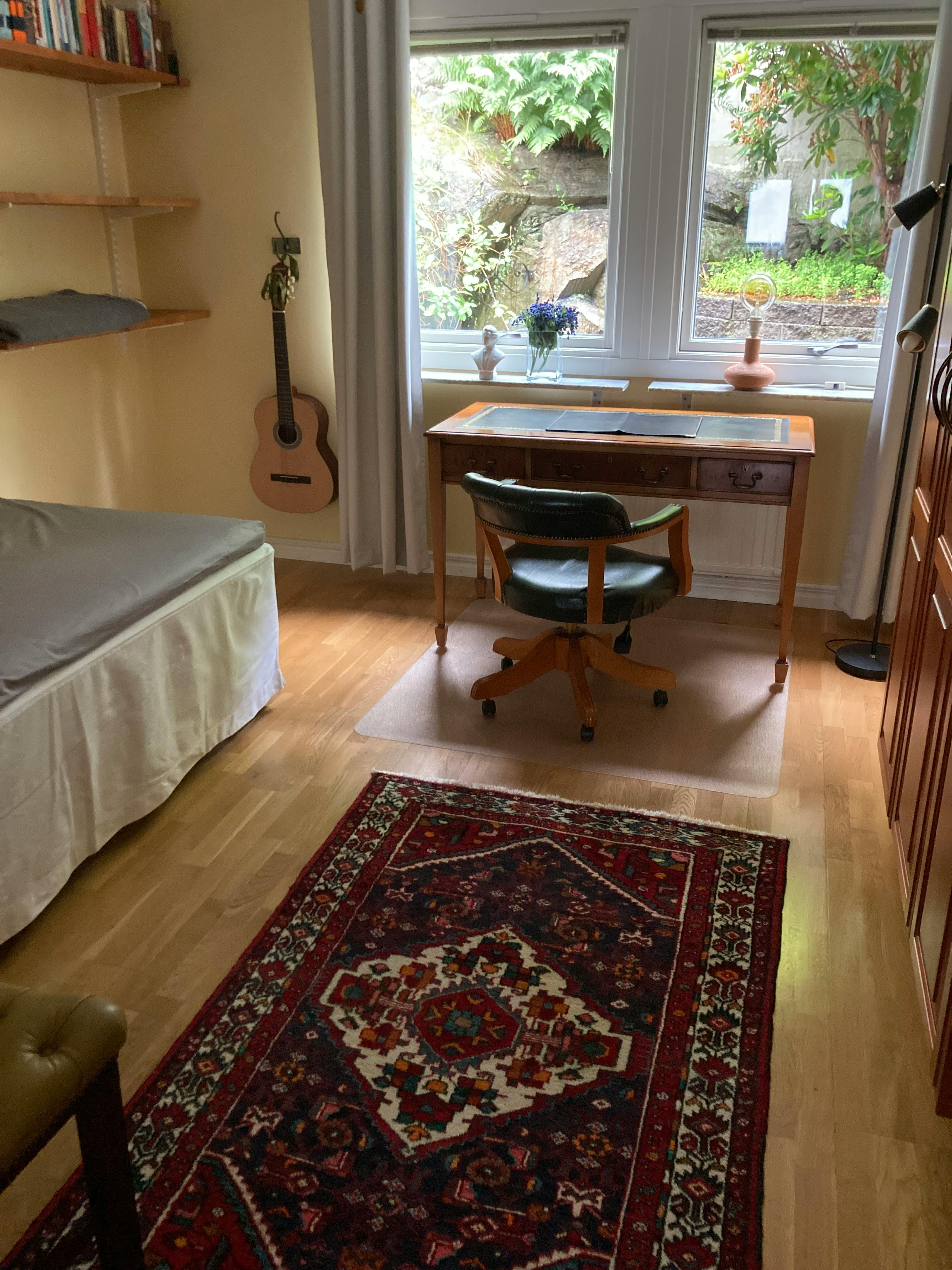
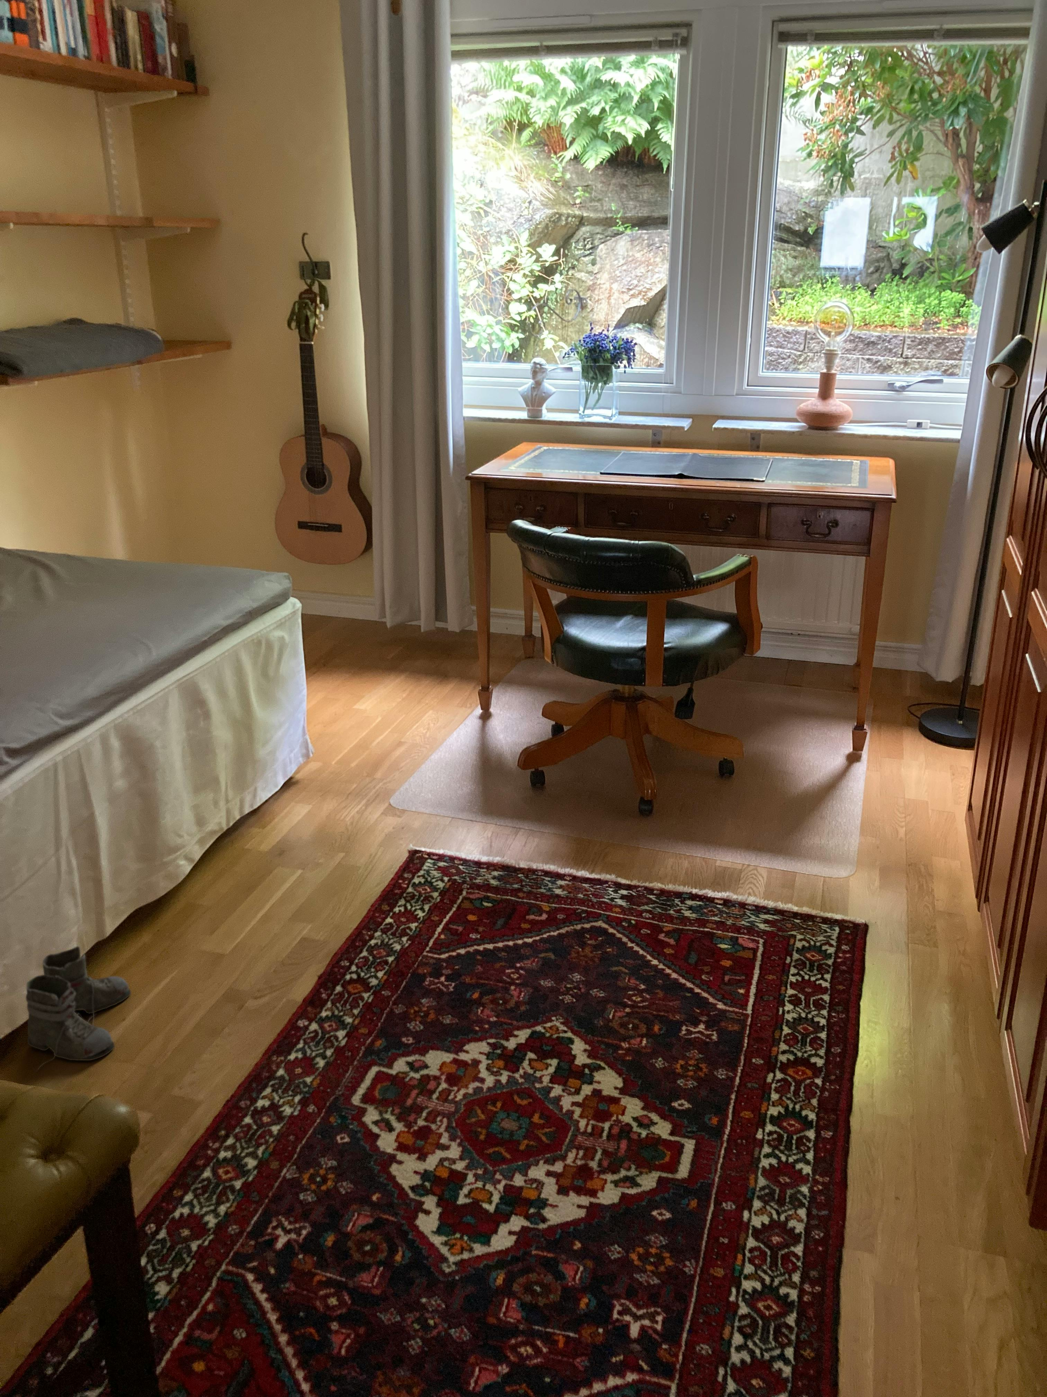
+ boots (76, 999)
